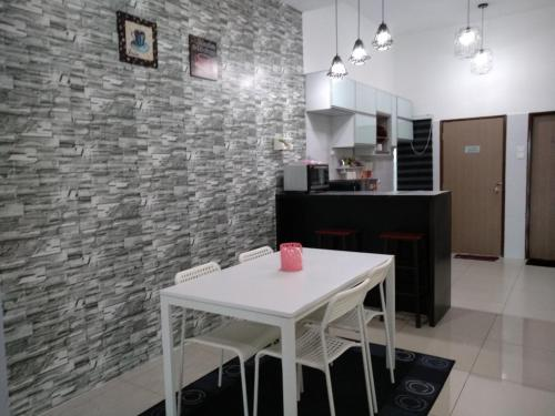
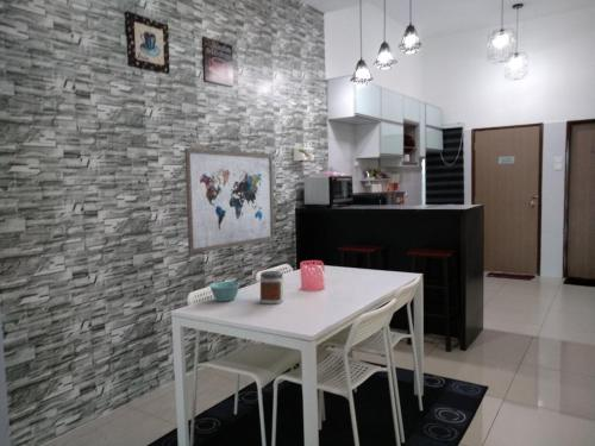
+ wall art (234, 199)
+ jar (271, 287)
+ bowl (225, 291)
